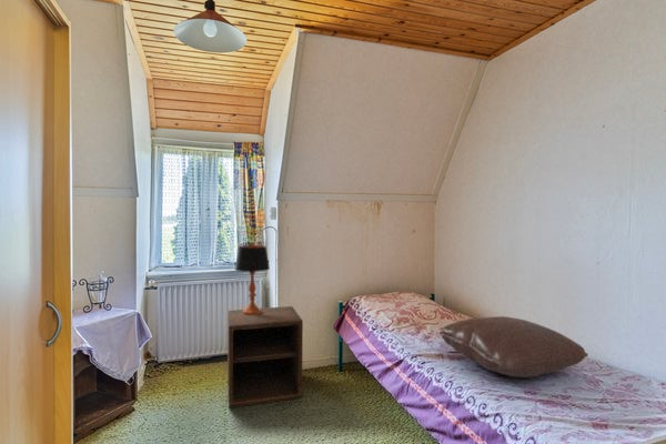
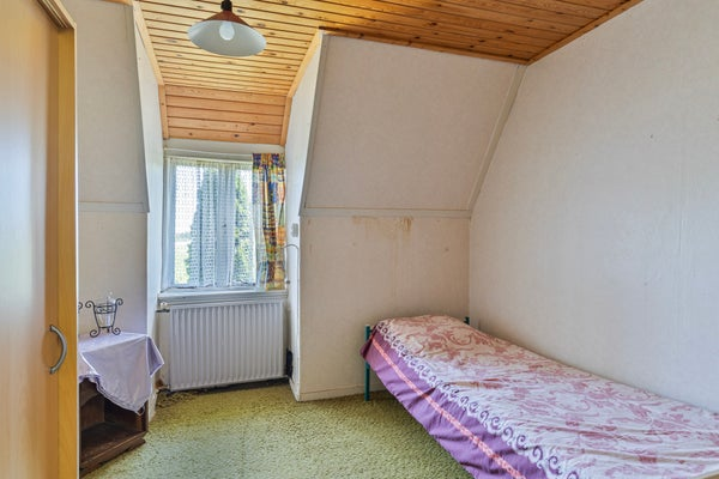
- pillow (506, 343)
- table lamp (252, 279)
- nightstand (263, 352)
